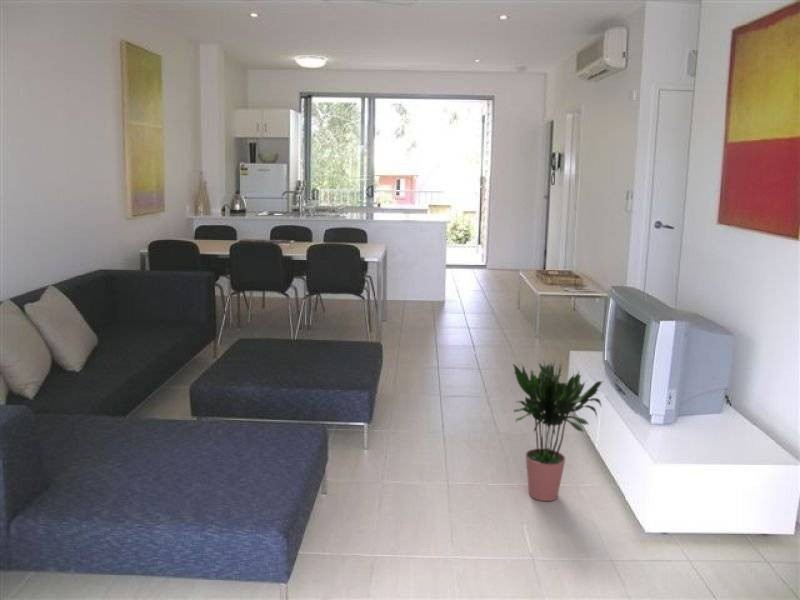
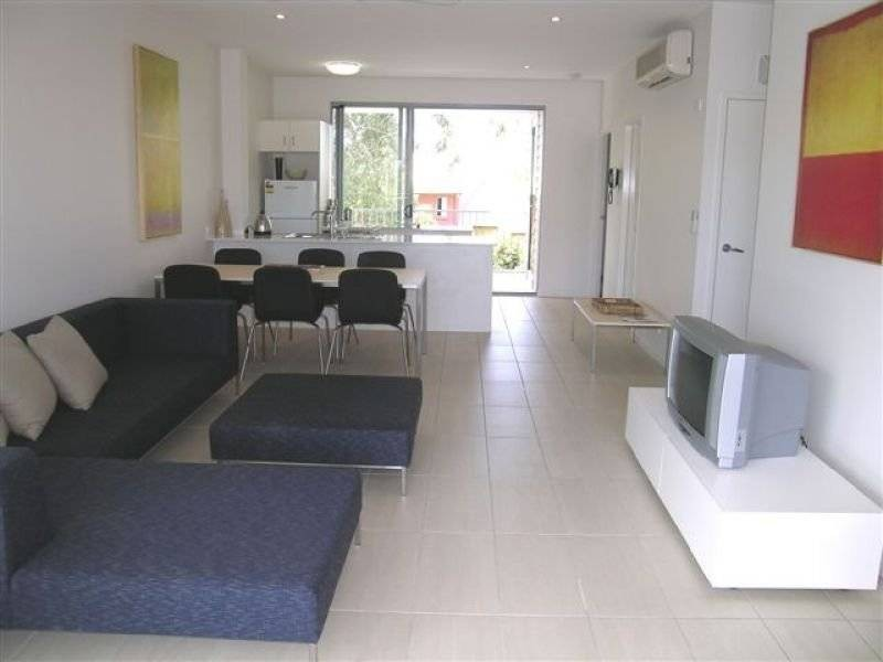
- potted plant (559, 430)
